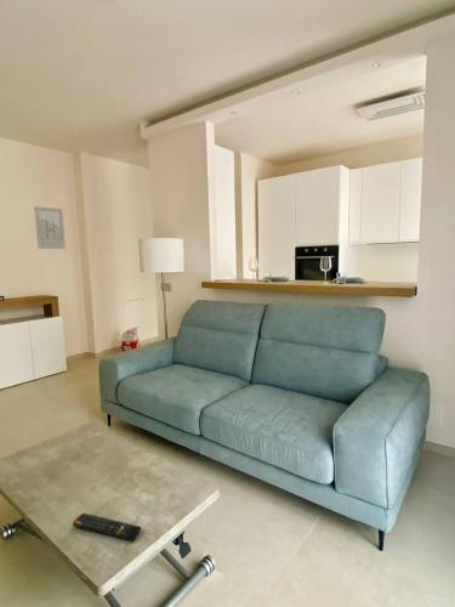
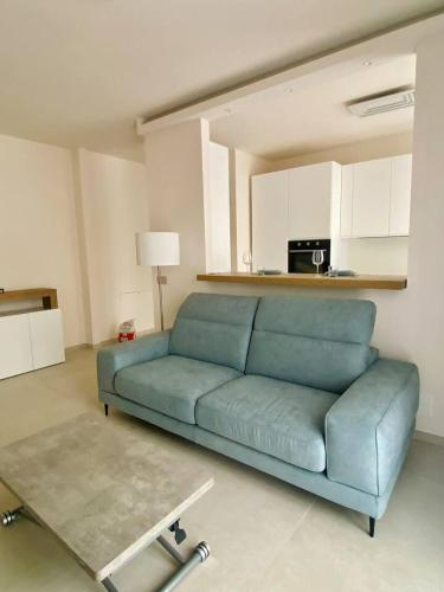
- remote control (106, 527)
- wall art (50, 228)
